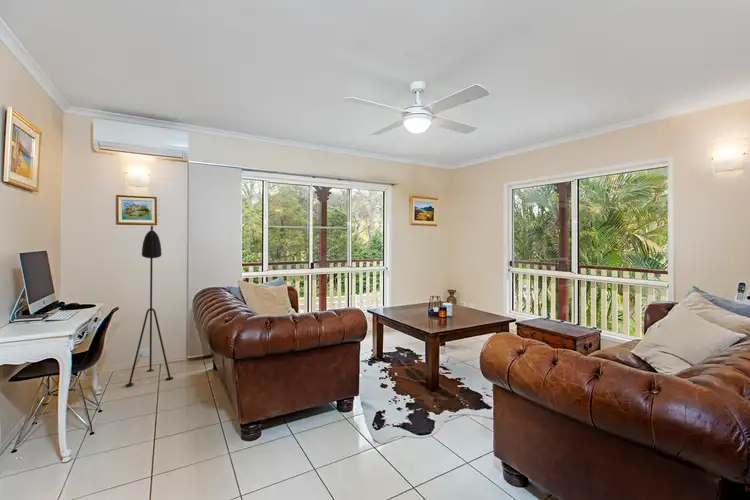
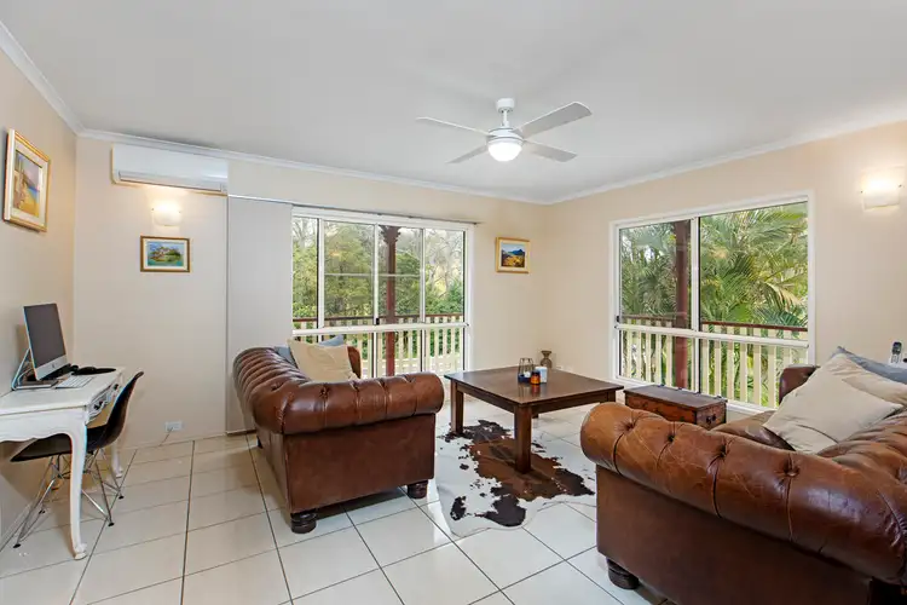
- floor lamp (151, 299)
